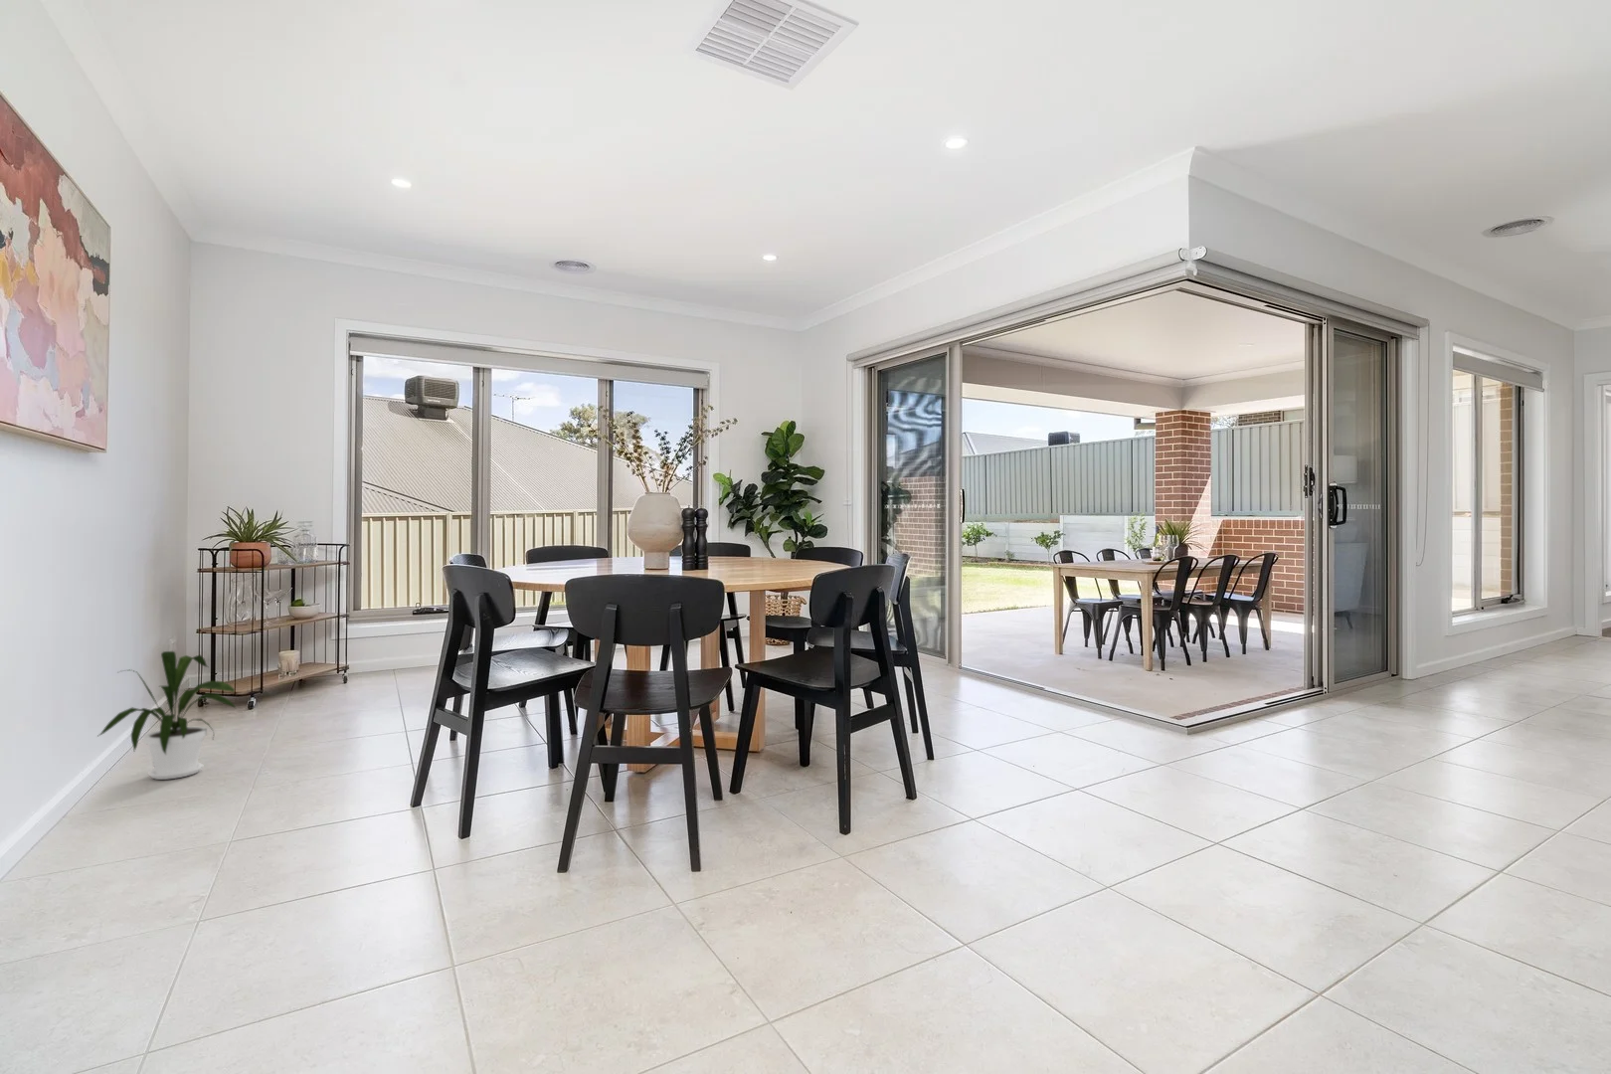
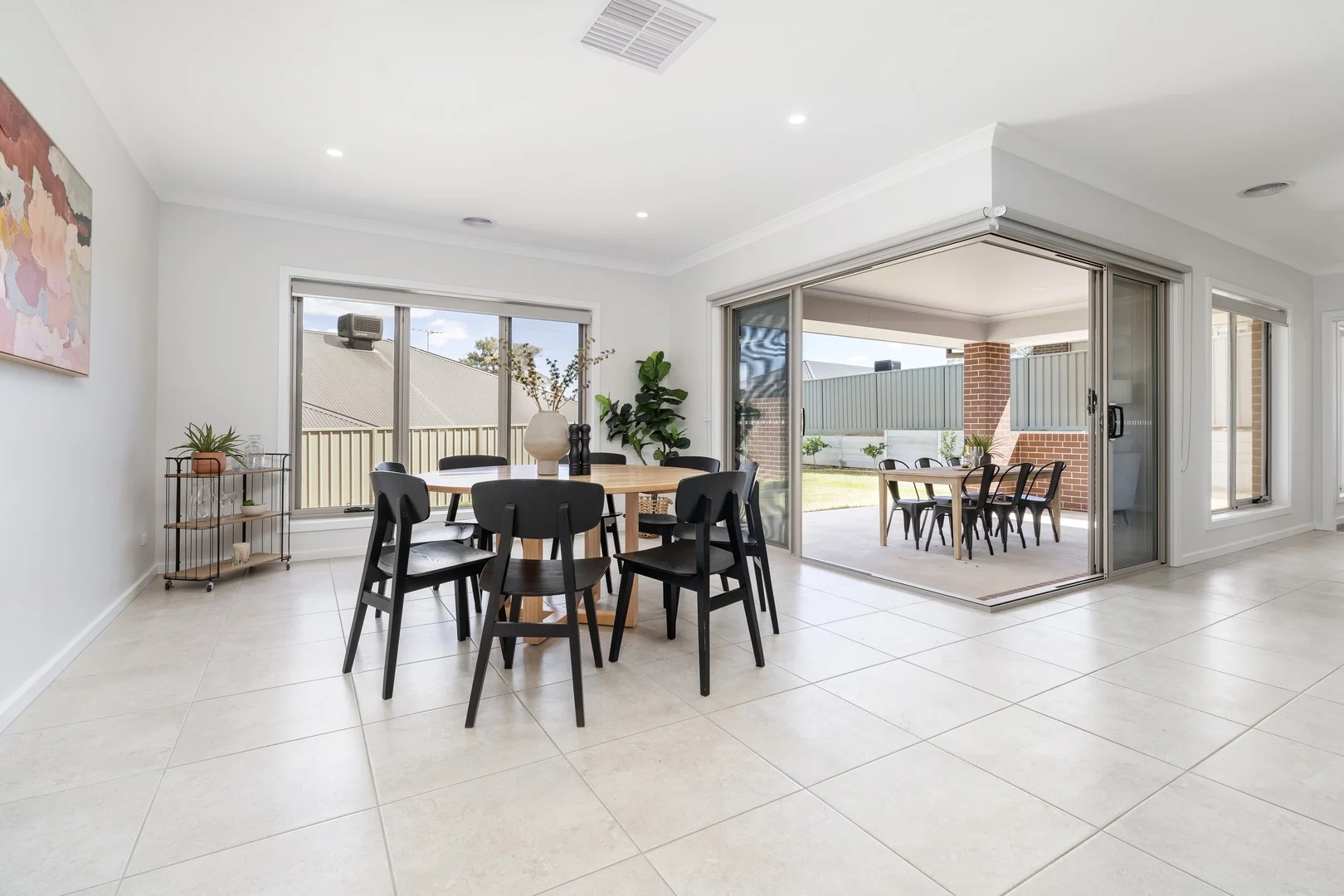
- house plant (179, 710)
